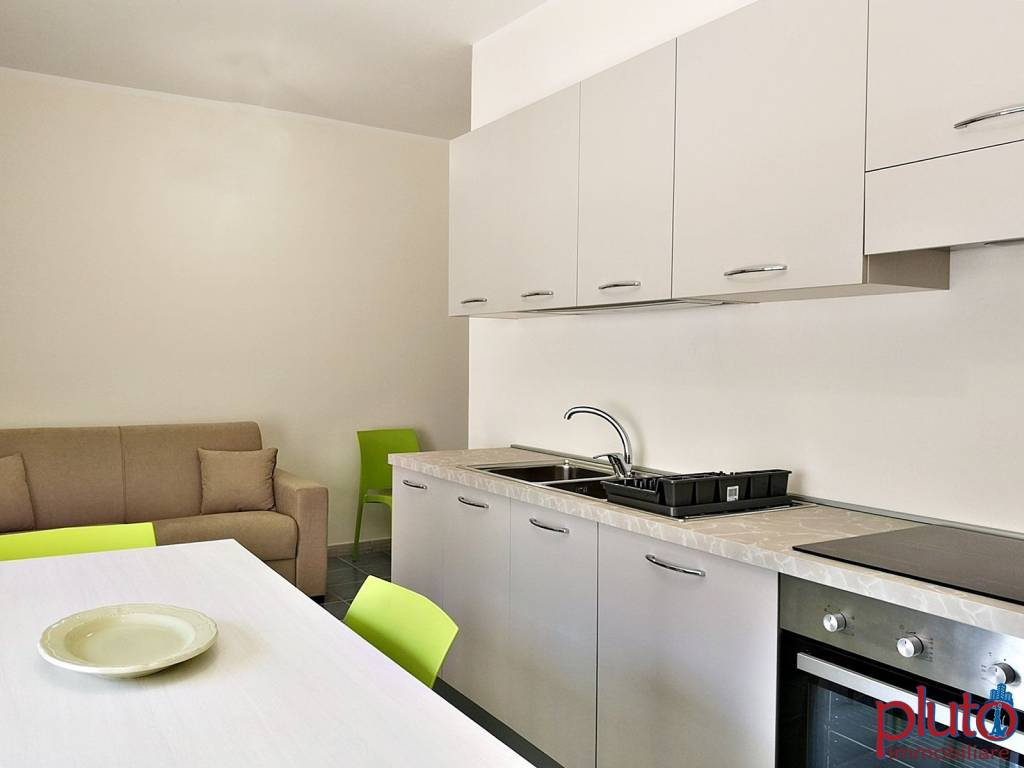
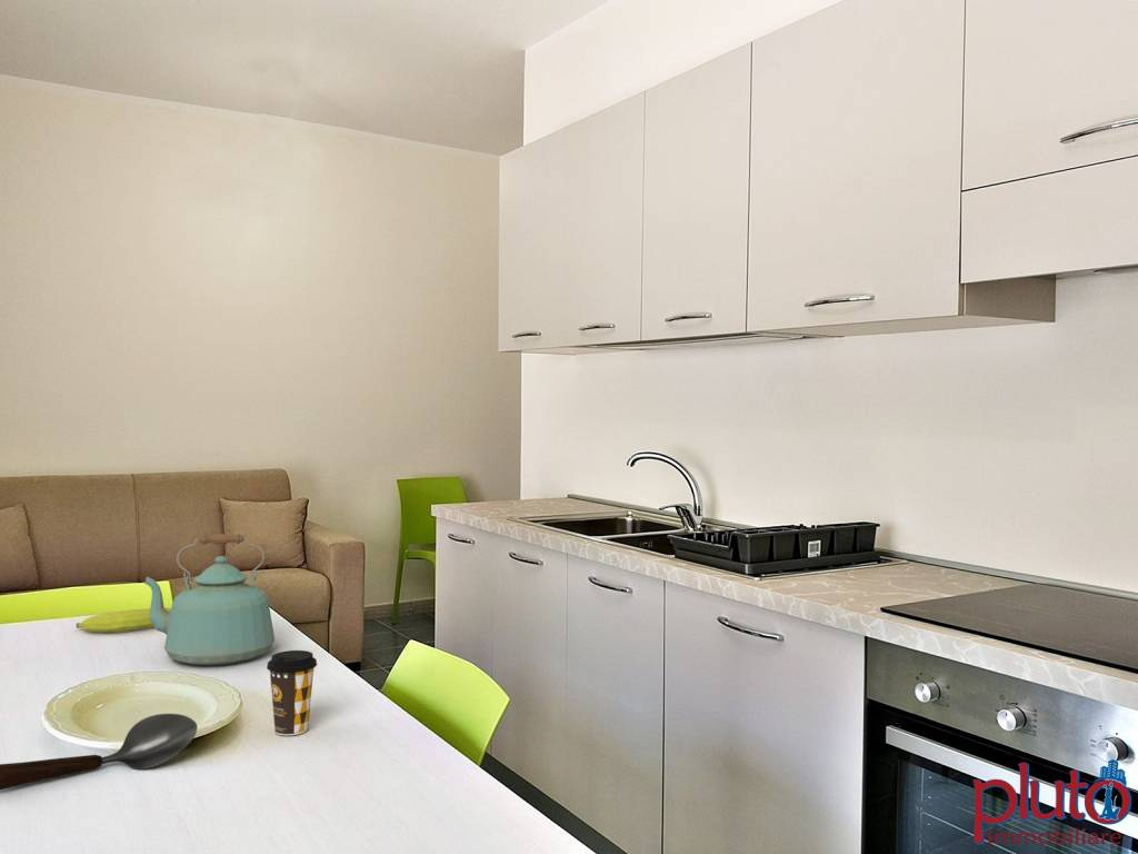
+ spoon (88, 755)
+ coffee cup (291, 692)
+ kettle (209, 594)
+ fruit (130, 616)
